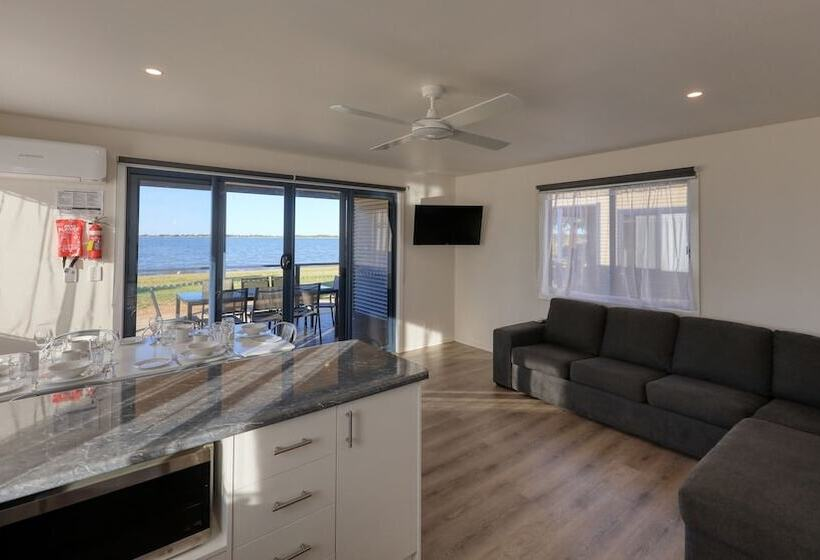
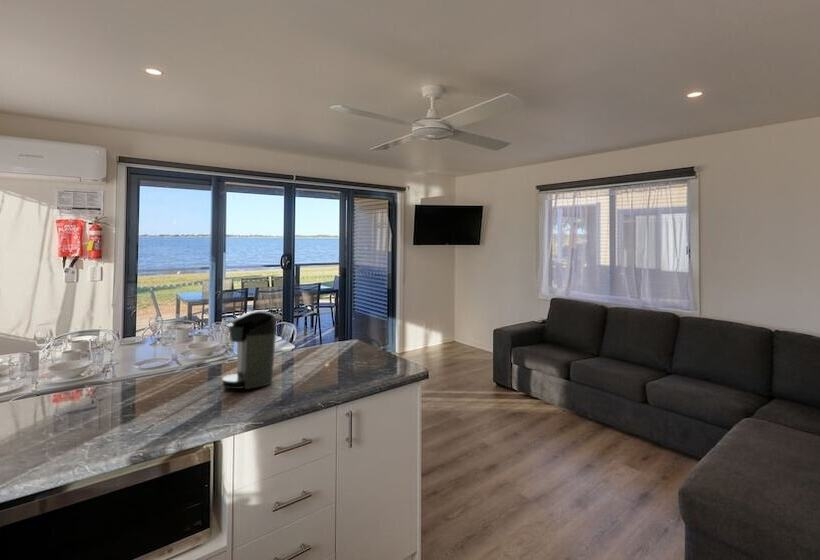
+ coffee maker (250, 345)
